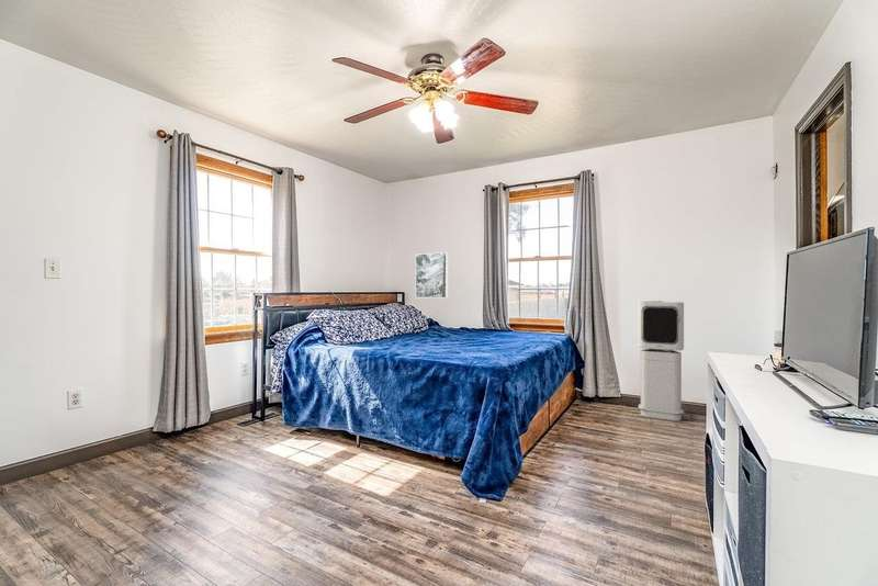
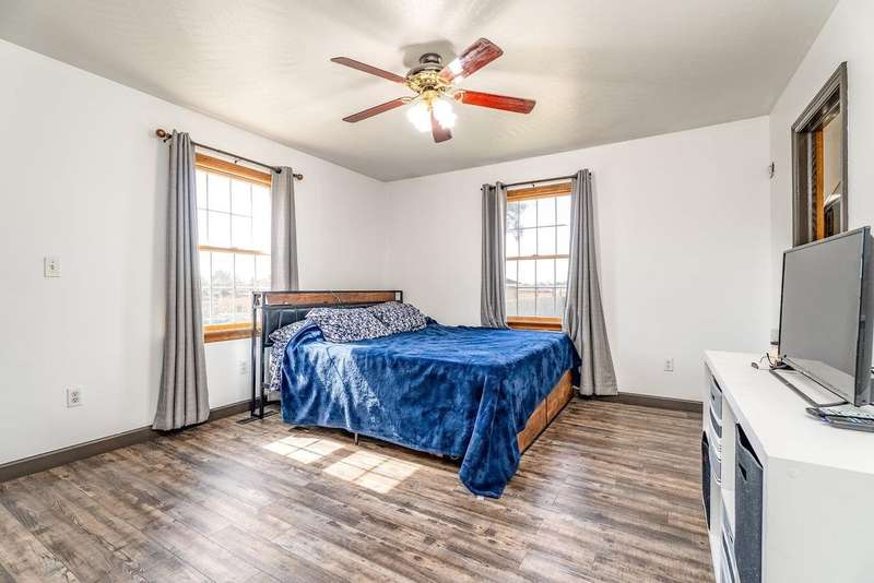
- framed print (431, 275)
- air purifier (661, 358)
